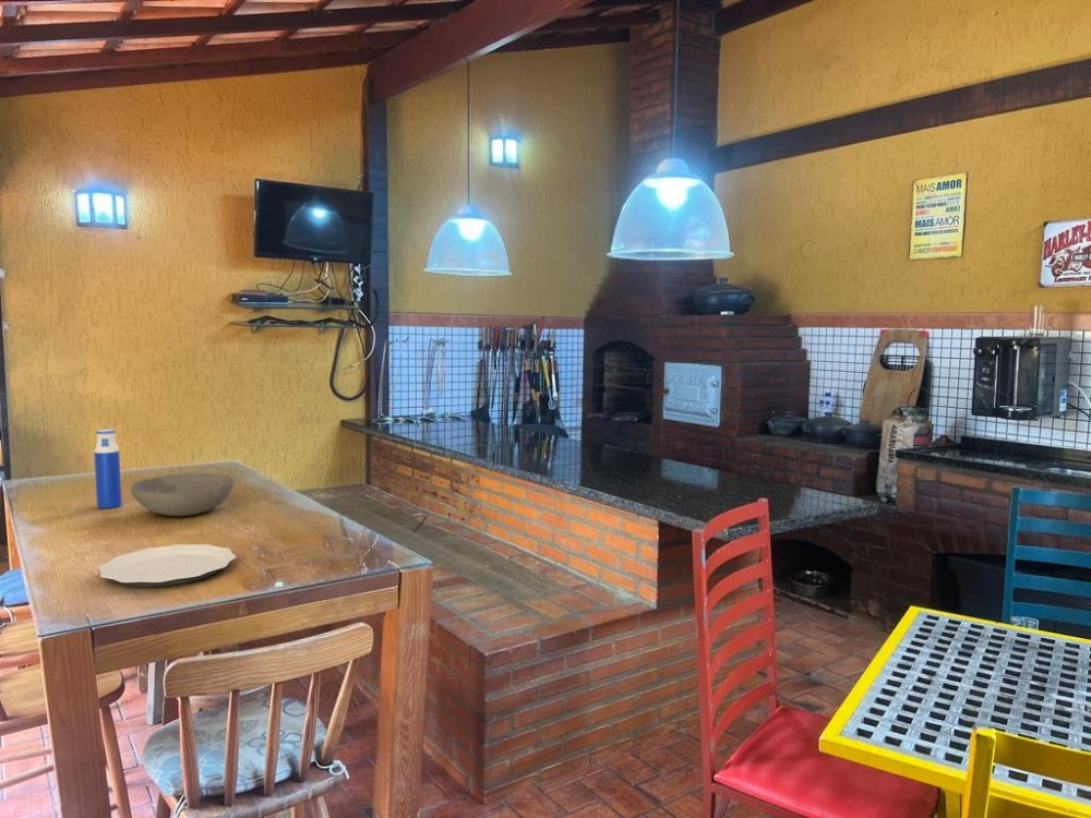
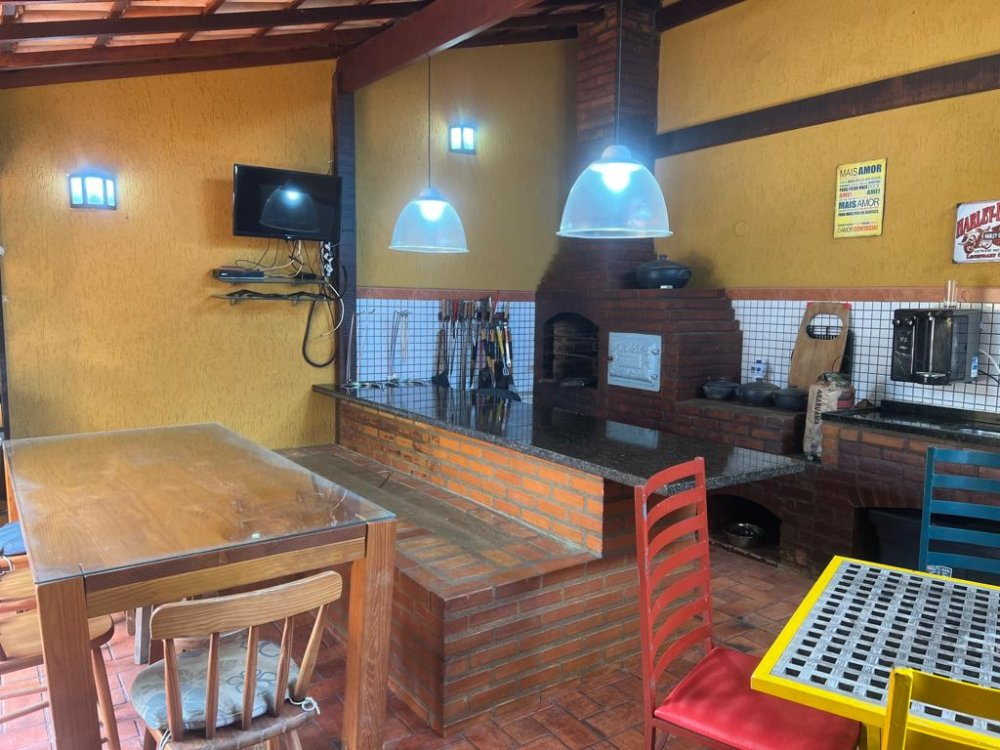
- plate (169, 566)
- water bottle (107, 468)
- bowl (183, 496)
